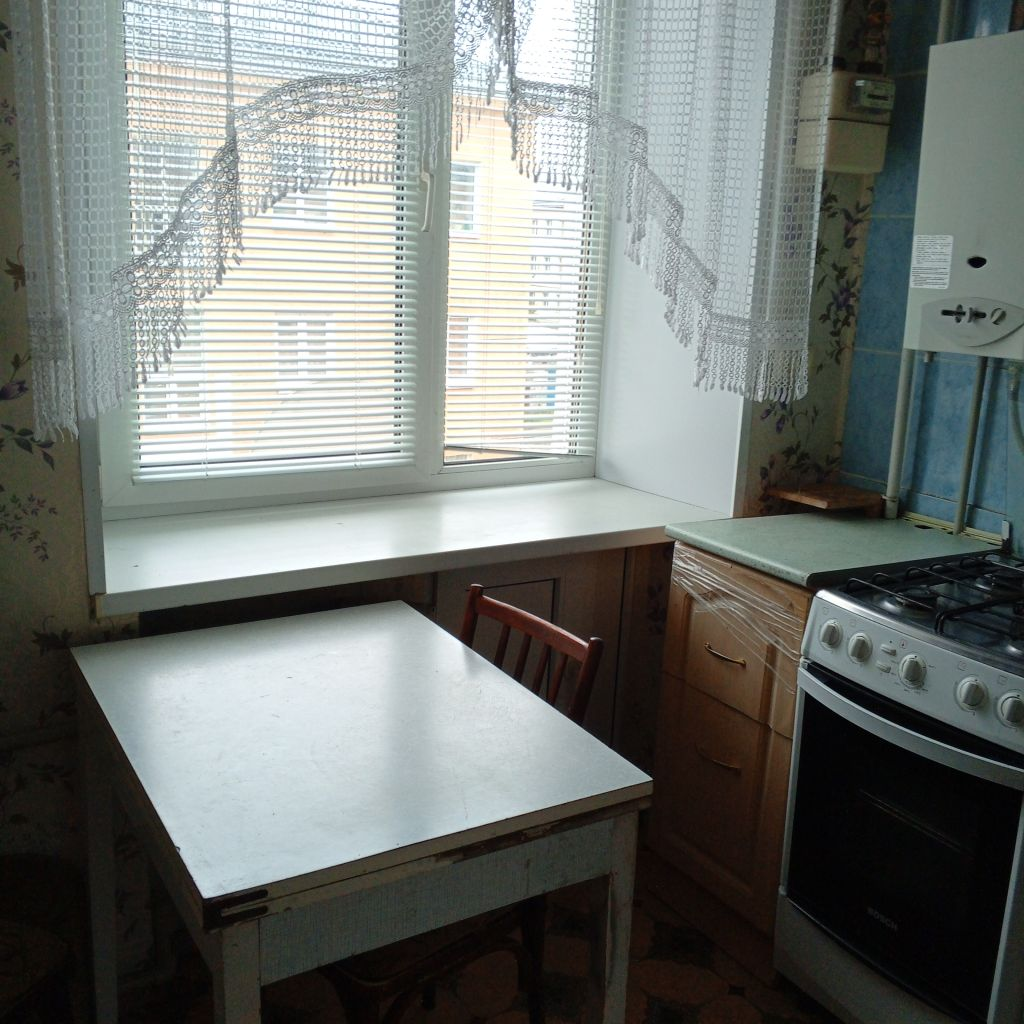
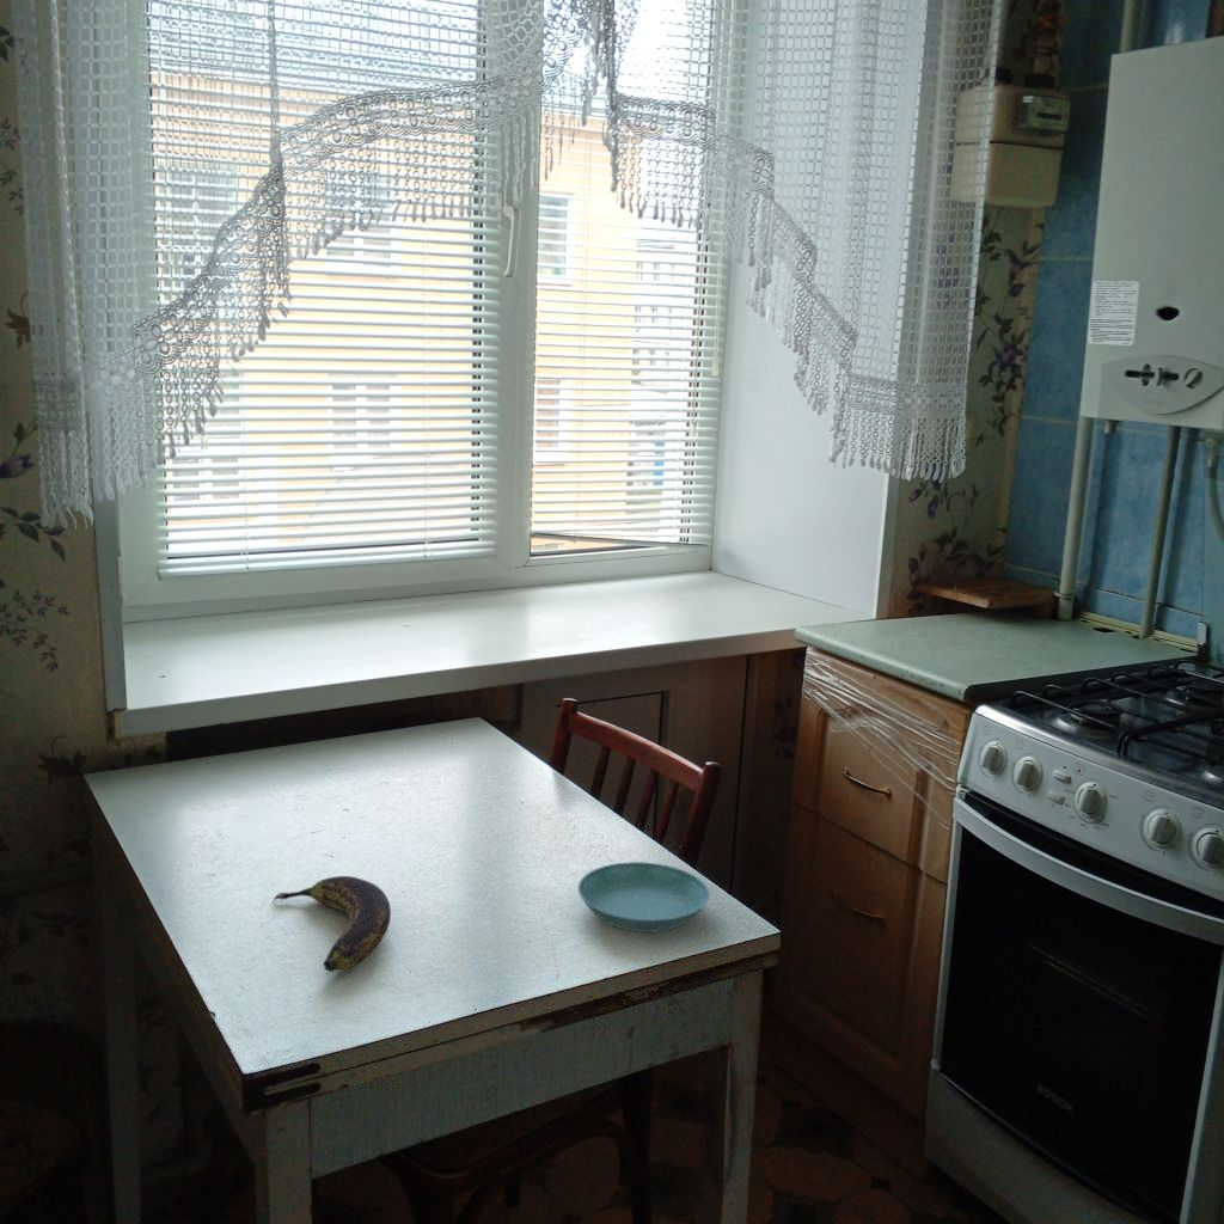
+ banana (341, 910)
+ saucer (643, 899)
